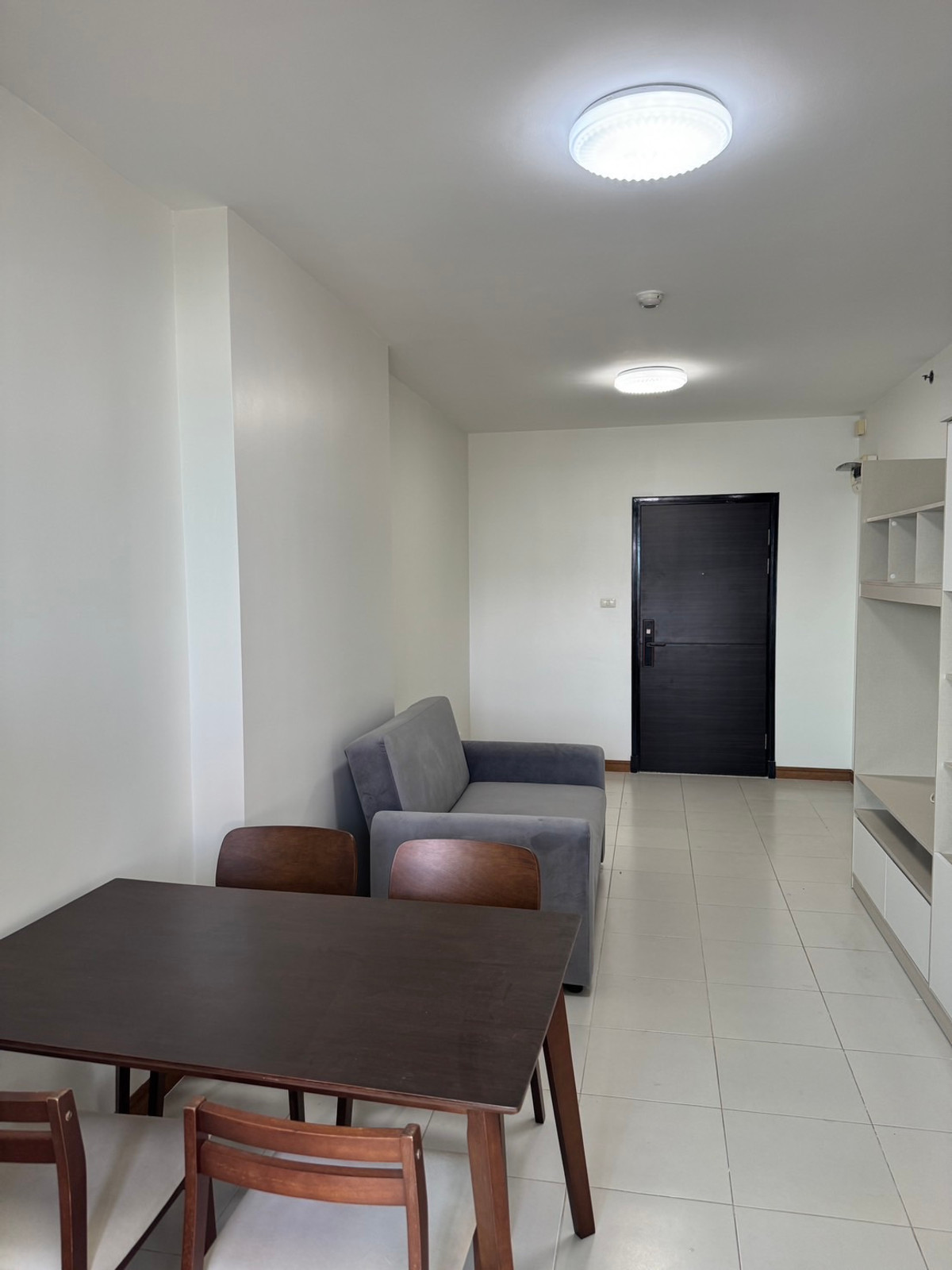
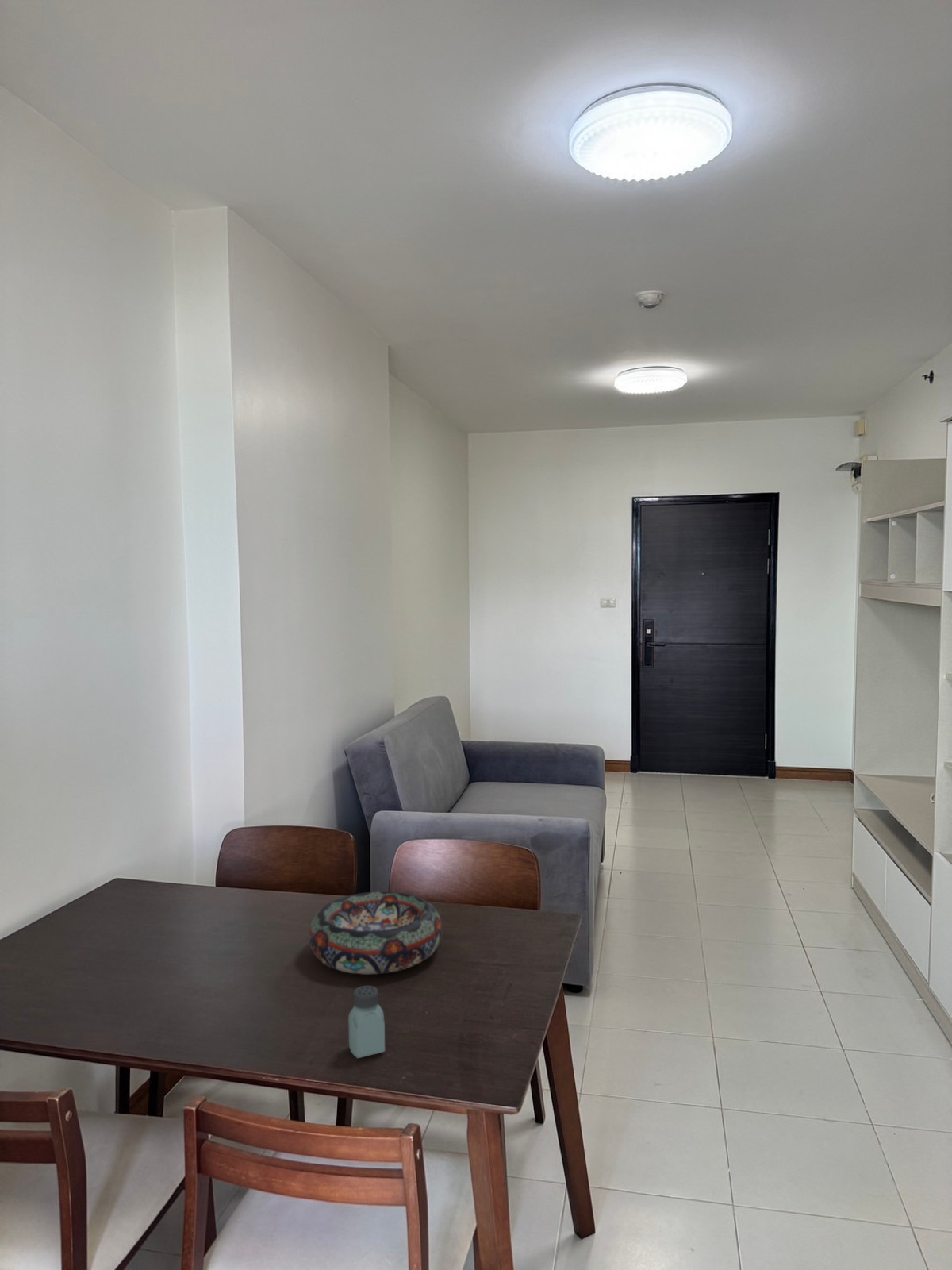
+ decorative bowl (376, 931)
+ saltshaker (366, 1020)
